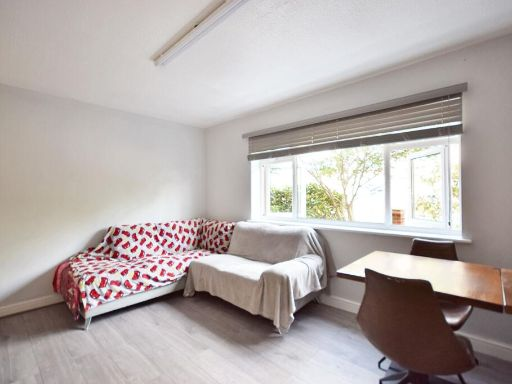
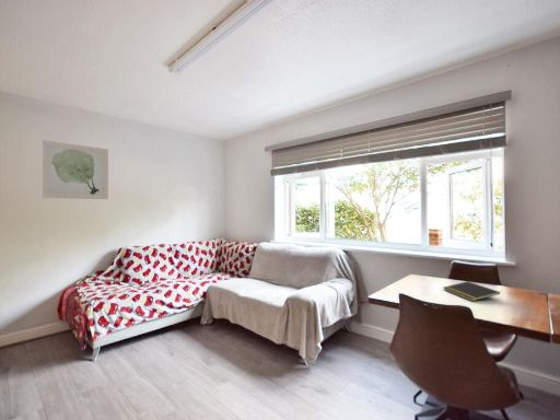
+ notepad (469, 290)
+ wall art (77, 172)
